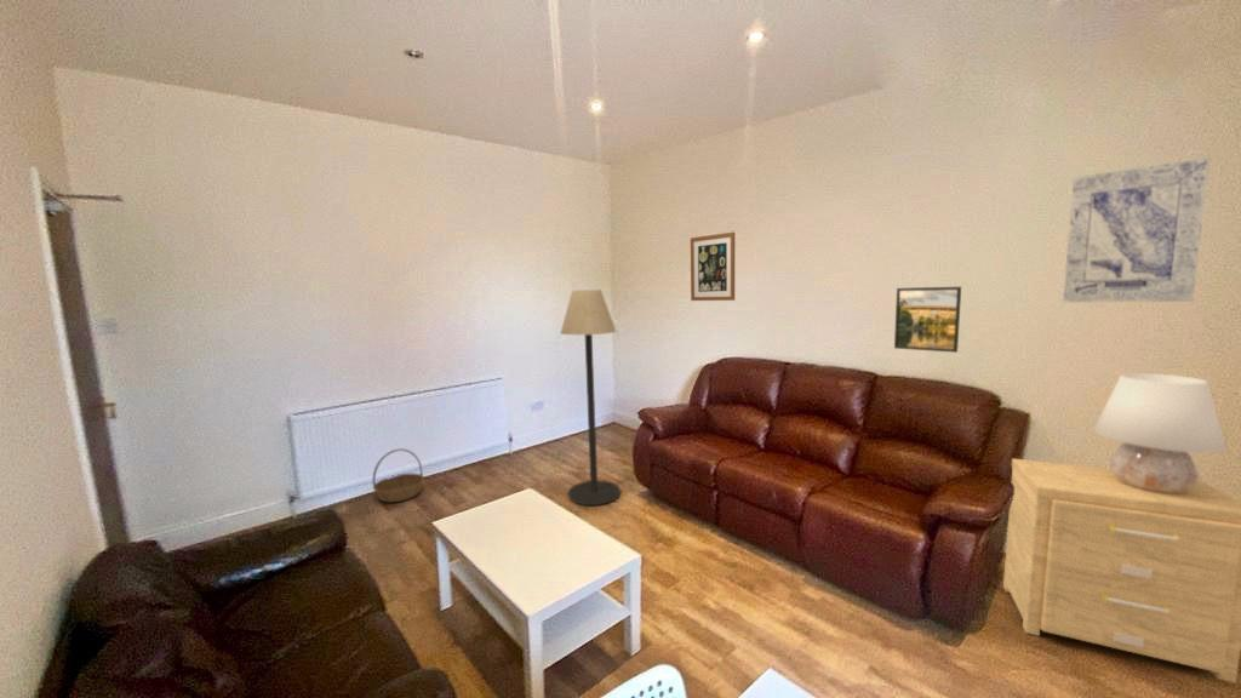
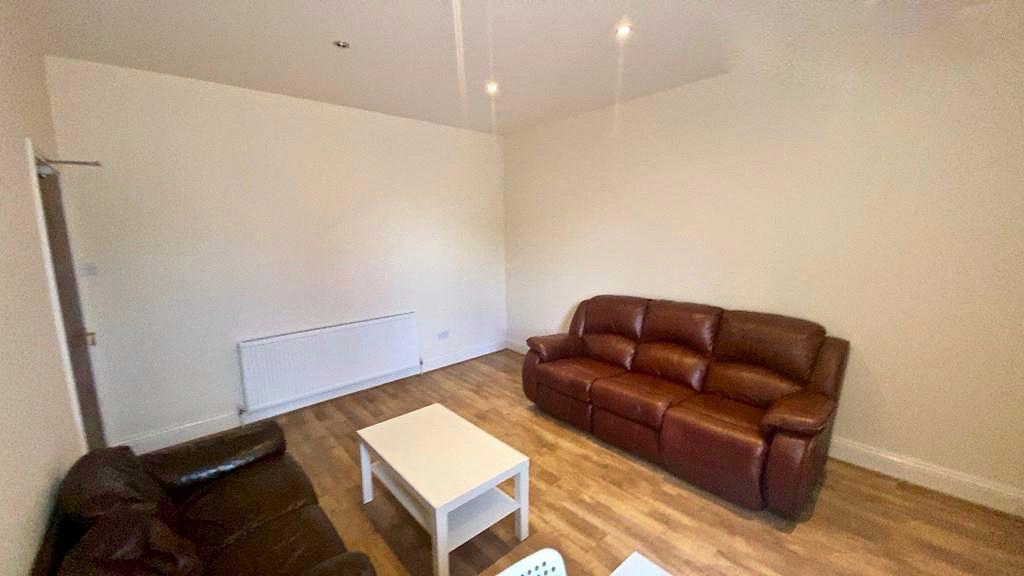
- wall art (711, 268)
- side table (1113, 560)
- wall art (1130, 235)
- basket (398, 475)
- table lamp (1155, 431)
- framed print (926, 319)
- floor lamp (590, 394)
